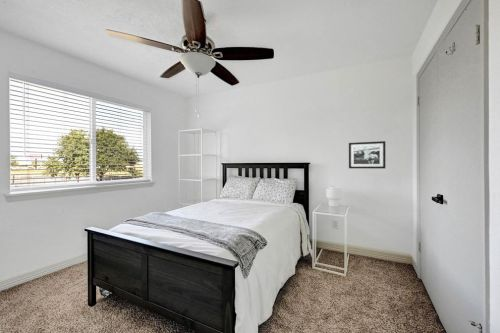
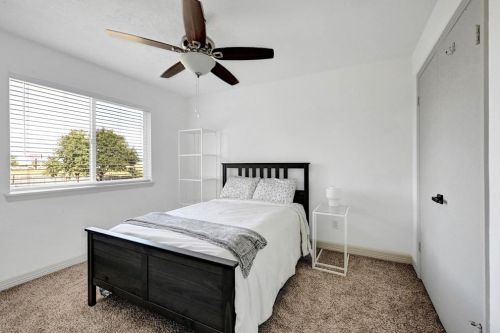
- picture frame (366, 155)
